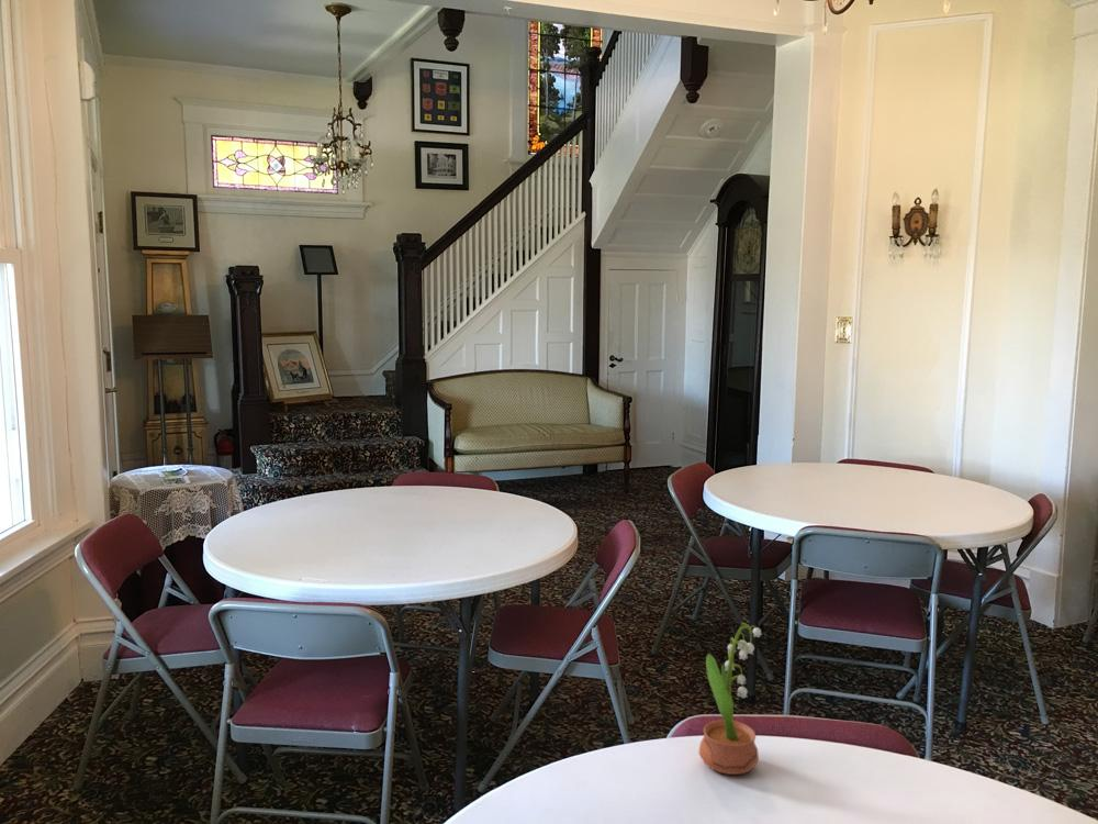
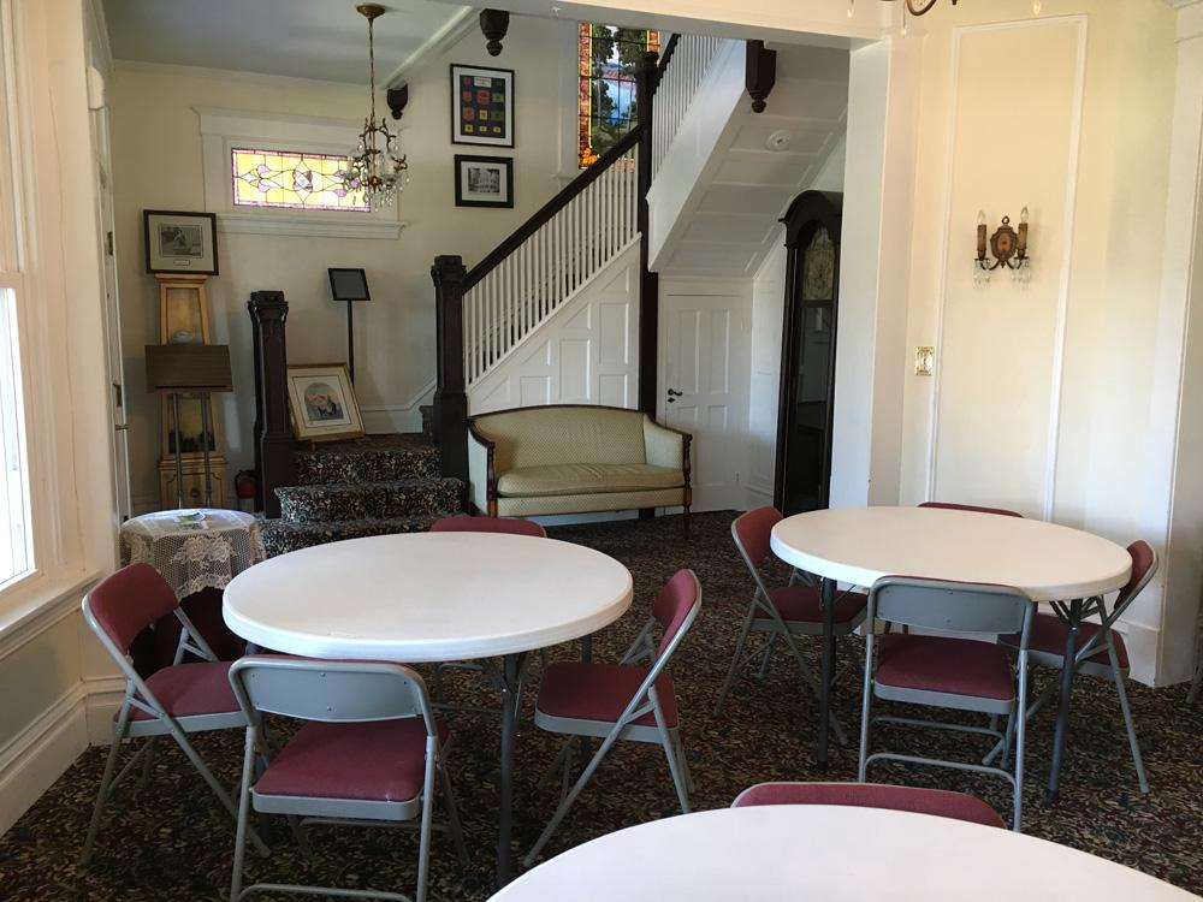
- potted flower (738, 692)
